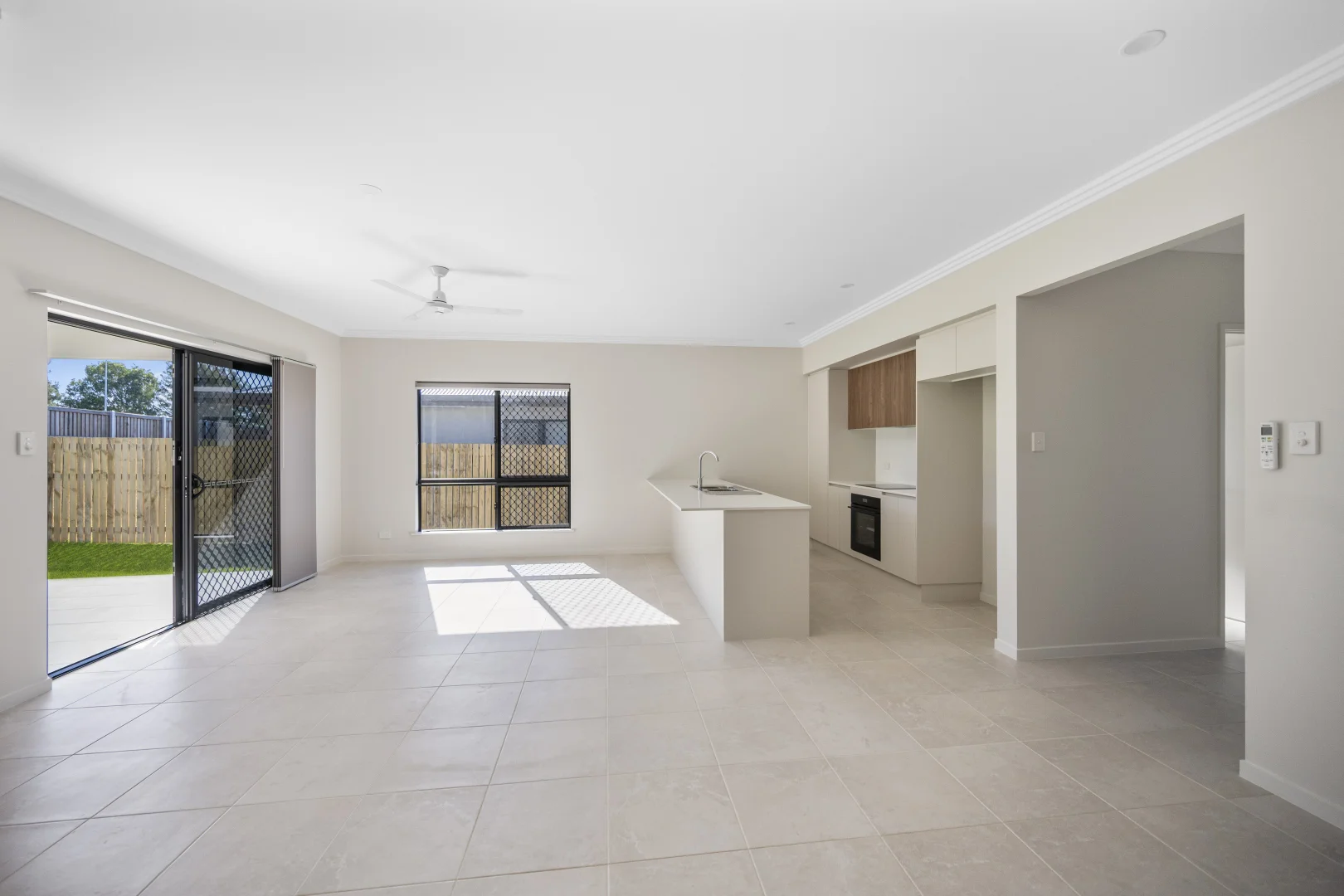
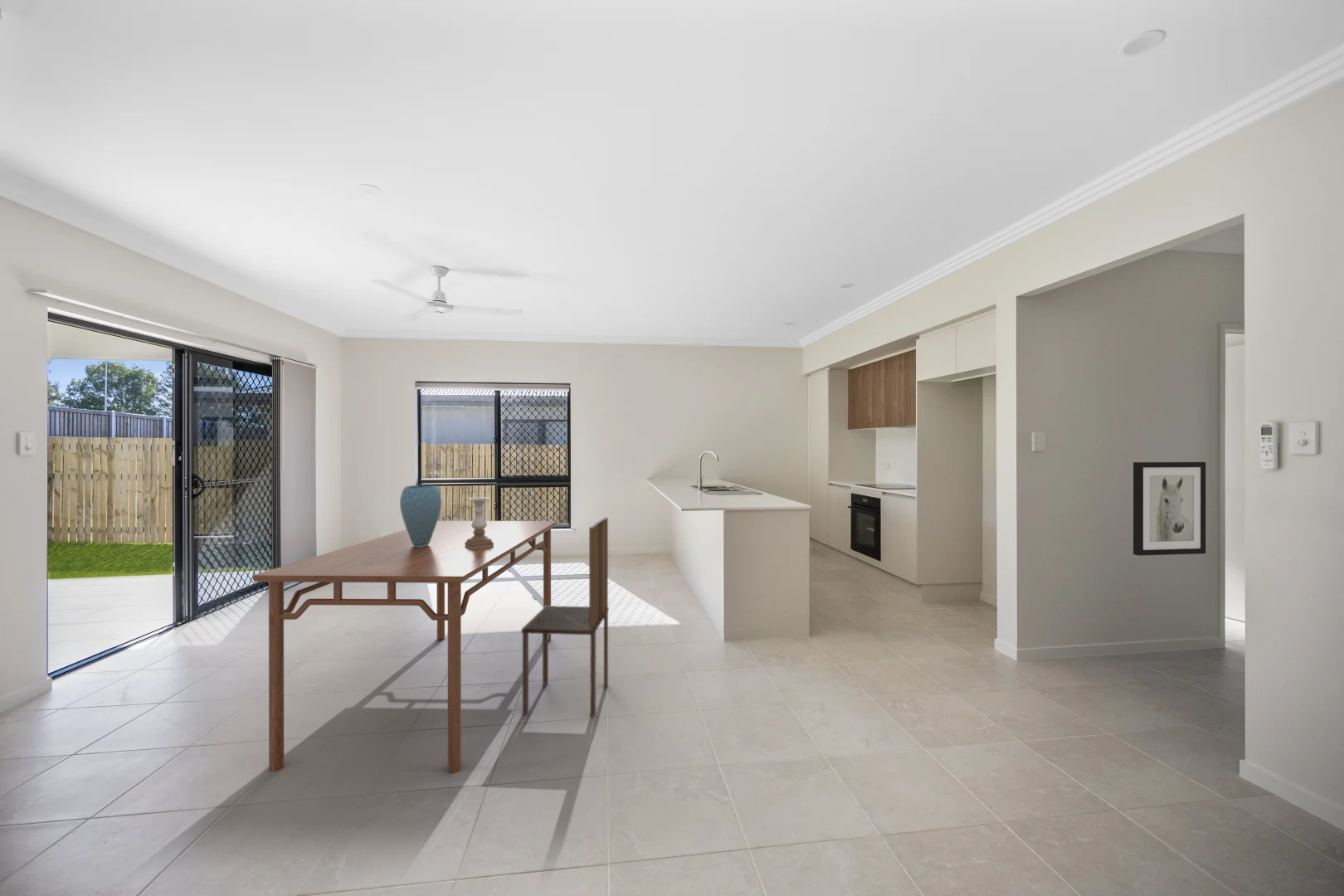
+ vase (421, 515)
+ dining table (446, 614)
+ wall art (1169, 508)
+ dining chair (567, 610)
+ candle holder (479, 521)
